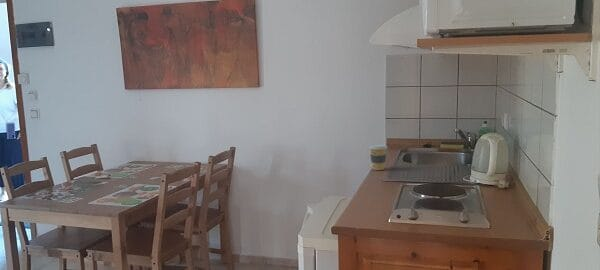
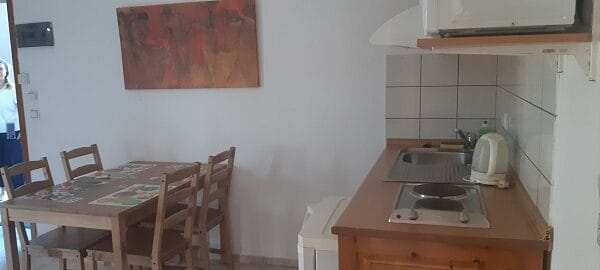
- coffee cup (378, 157)
